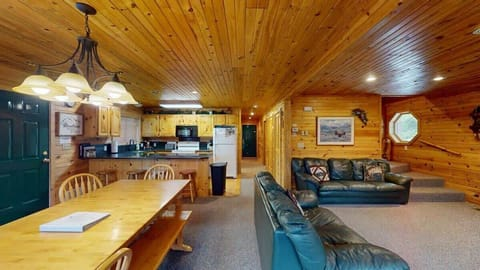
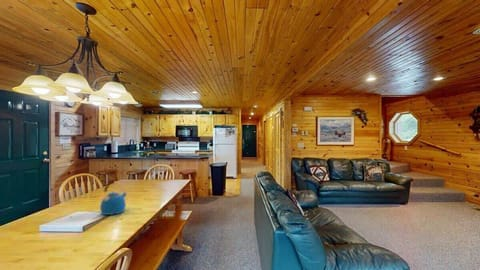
+ kettle (115, 196)
